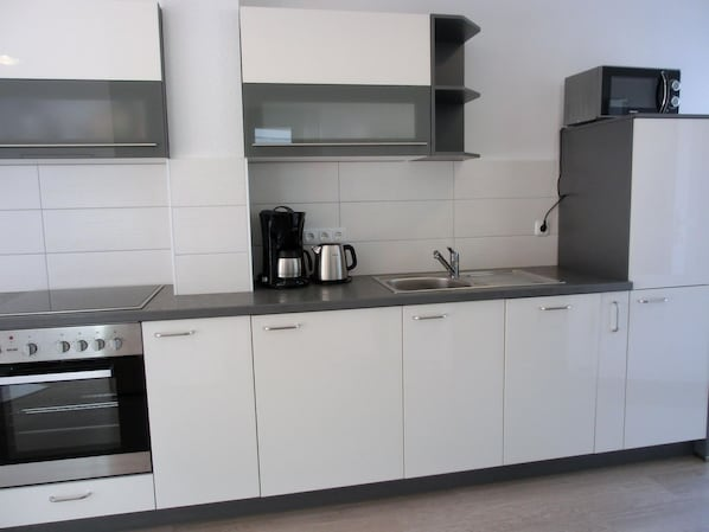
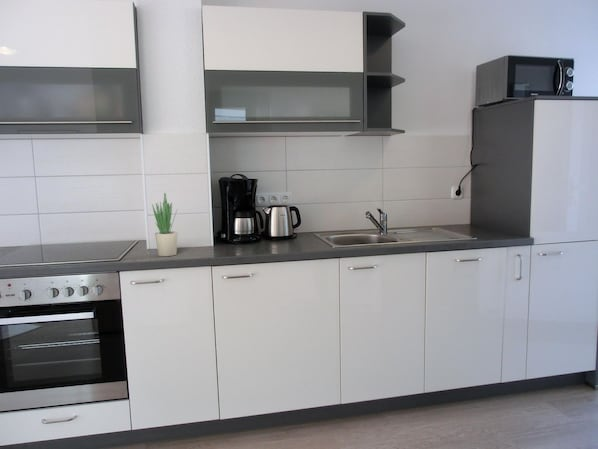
+ potted plant (163, 224)
